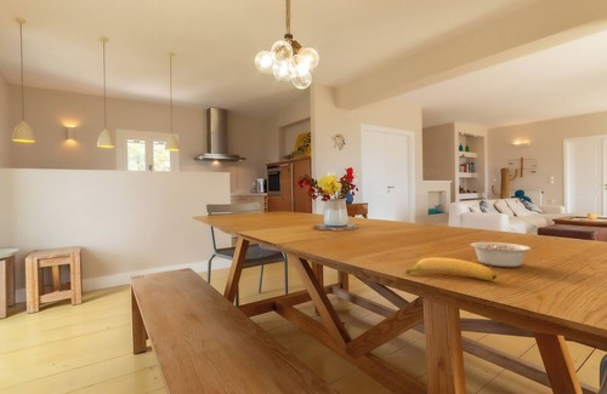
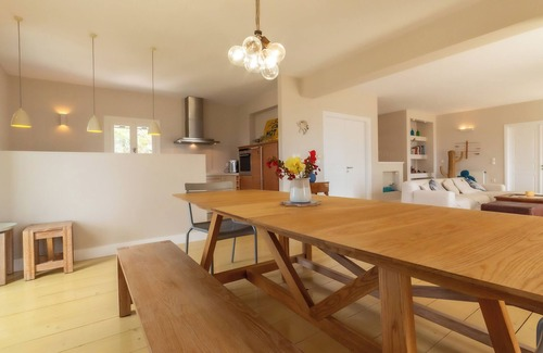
- banana (449, 268)
- legume (501, 252)
